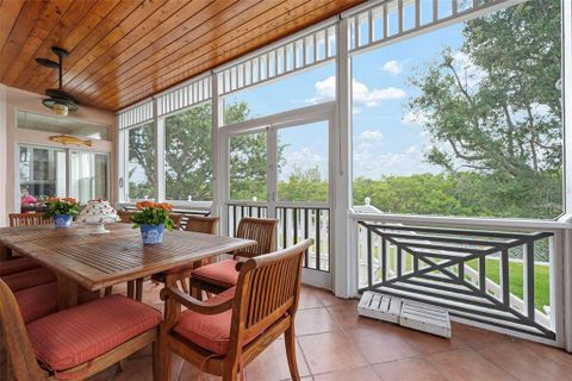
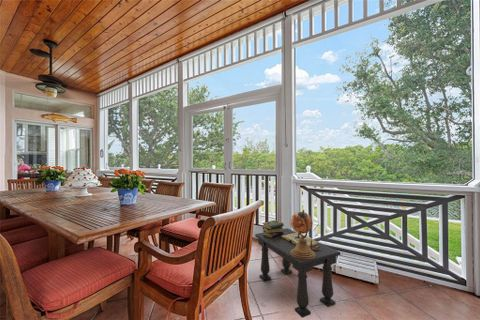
+ side table (293, 245)
